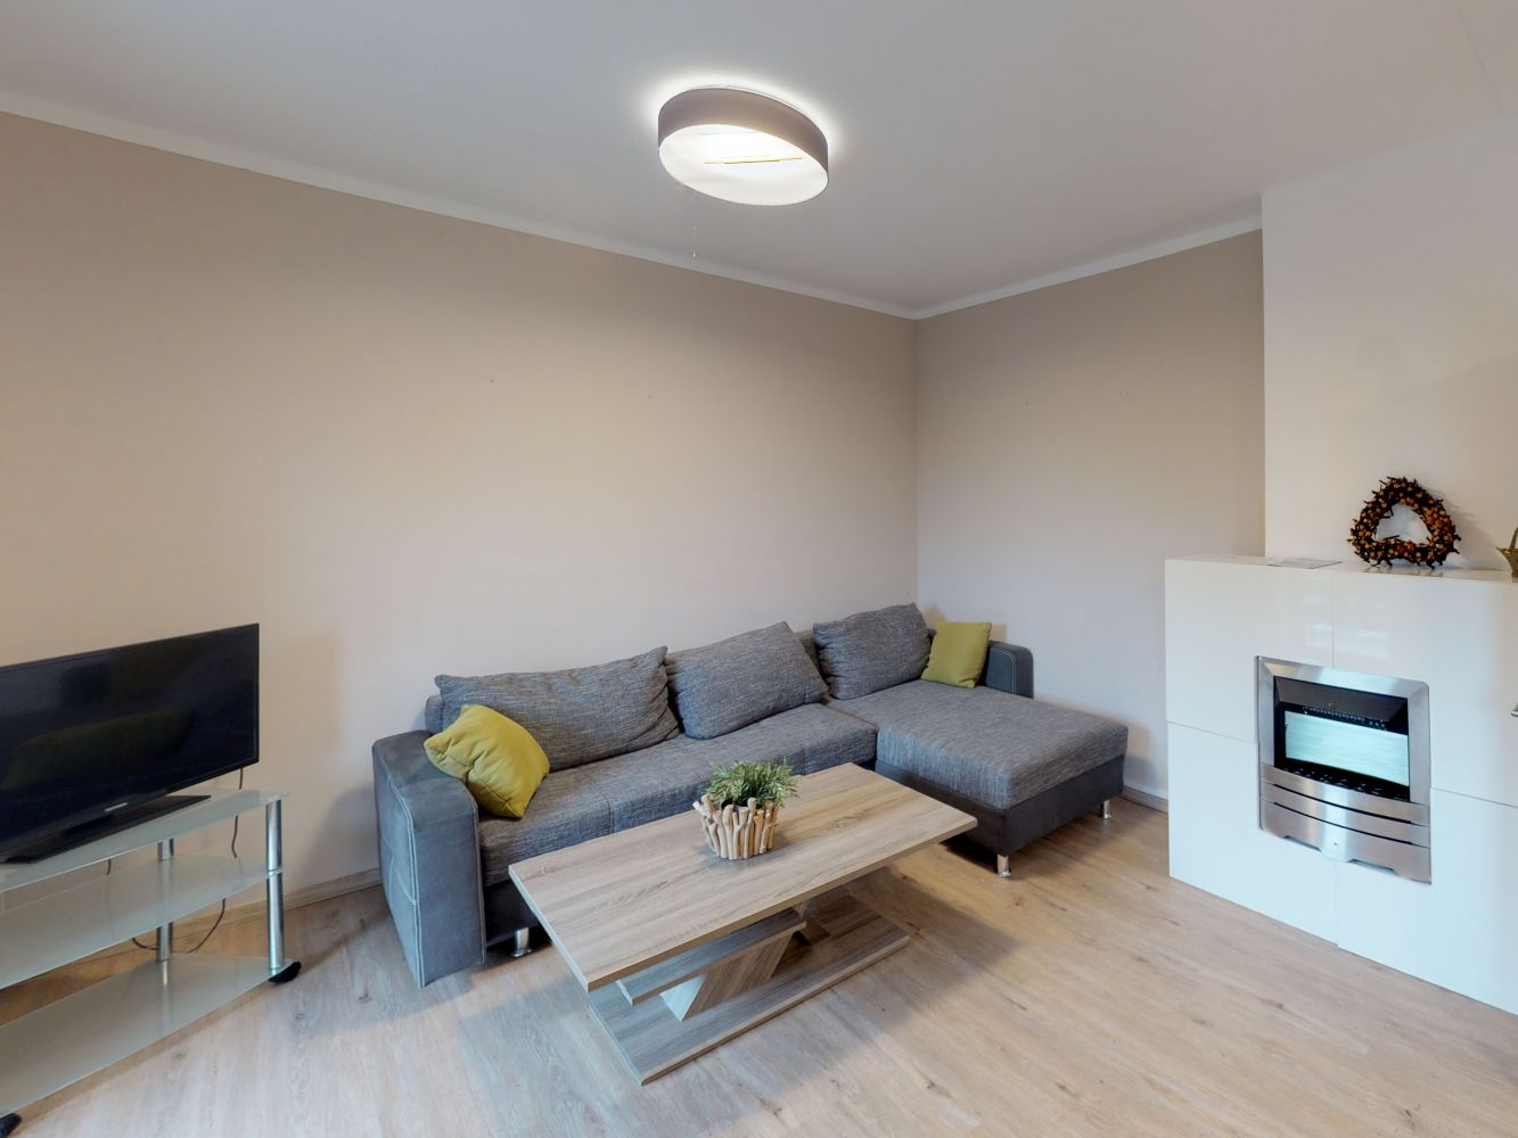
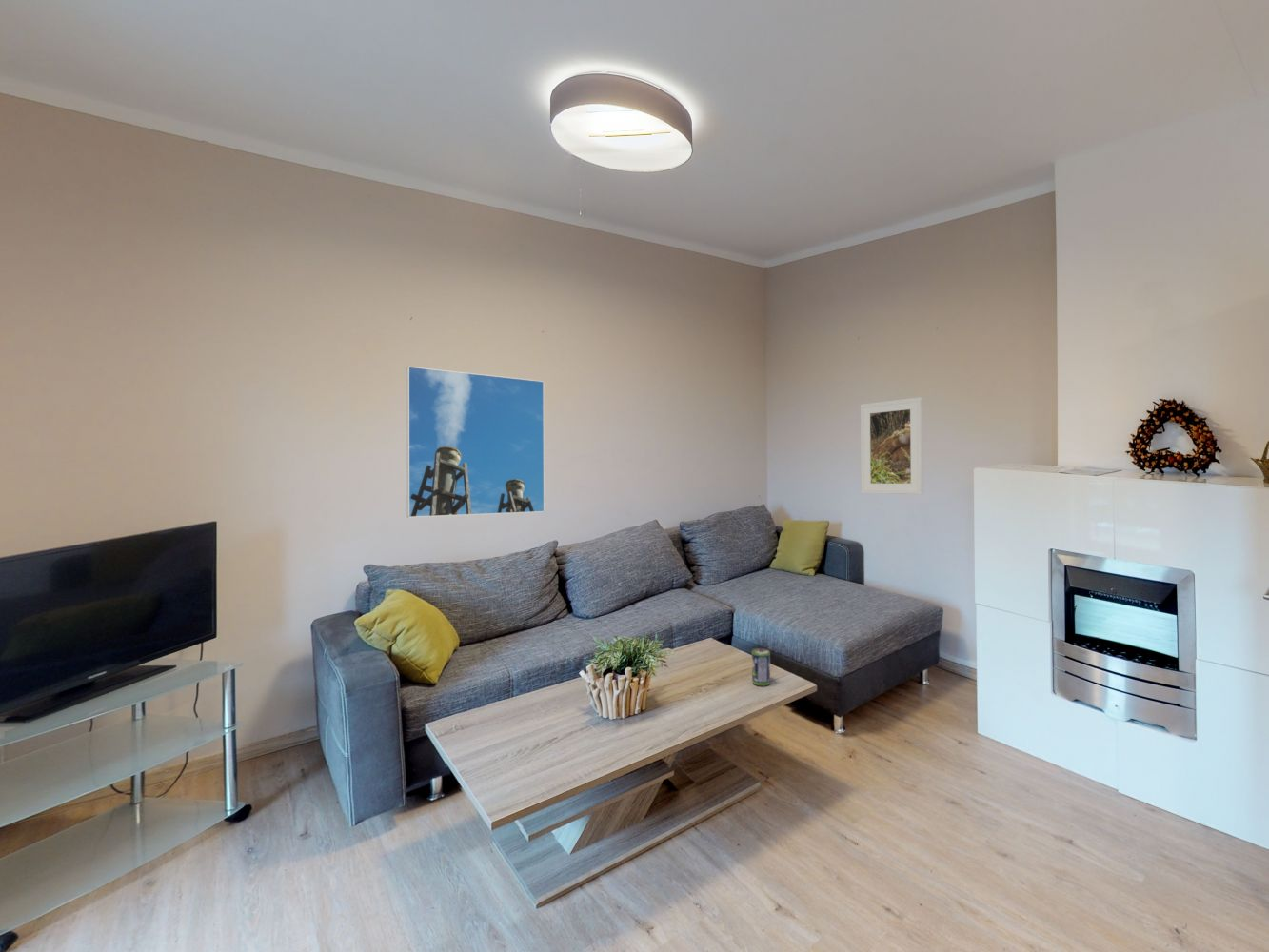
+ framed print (890, 446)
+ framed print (480, 444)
+ beverage can (761, 666)
